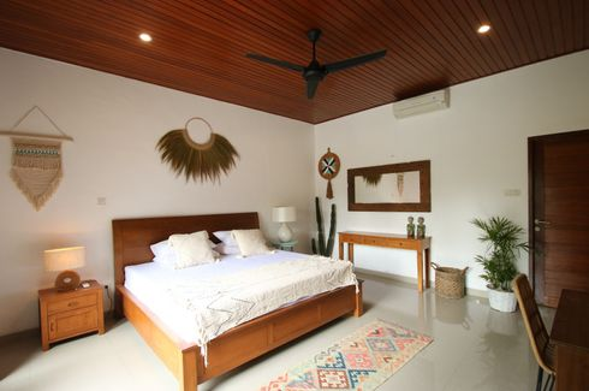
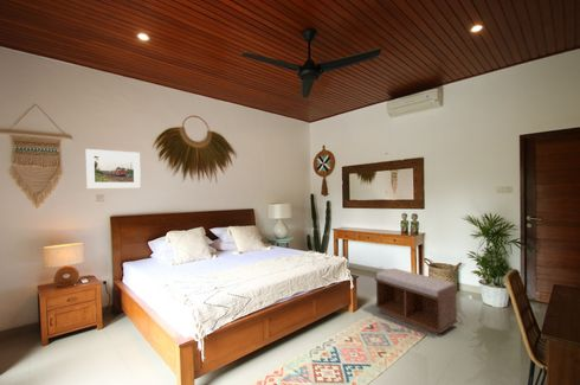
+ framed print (114, 169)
+ bench (413, 297)
